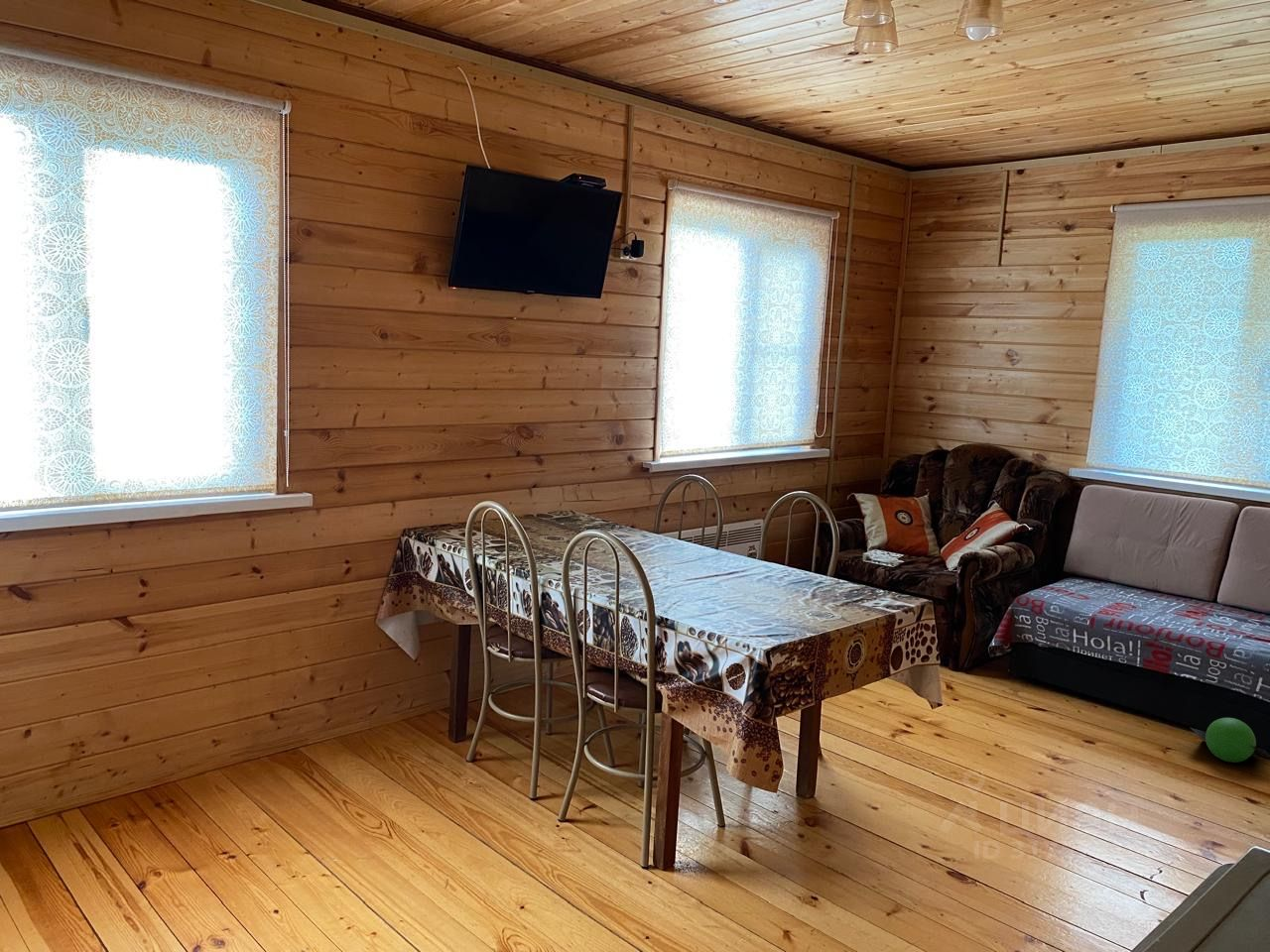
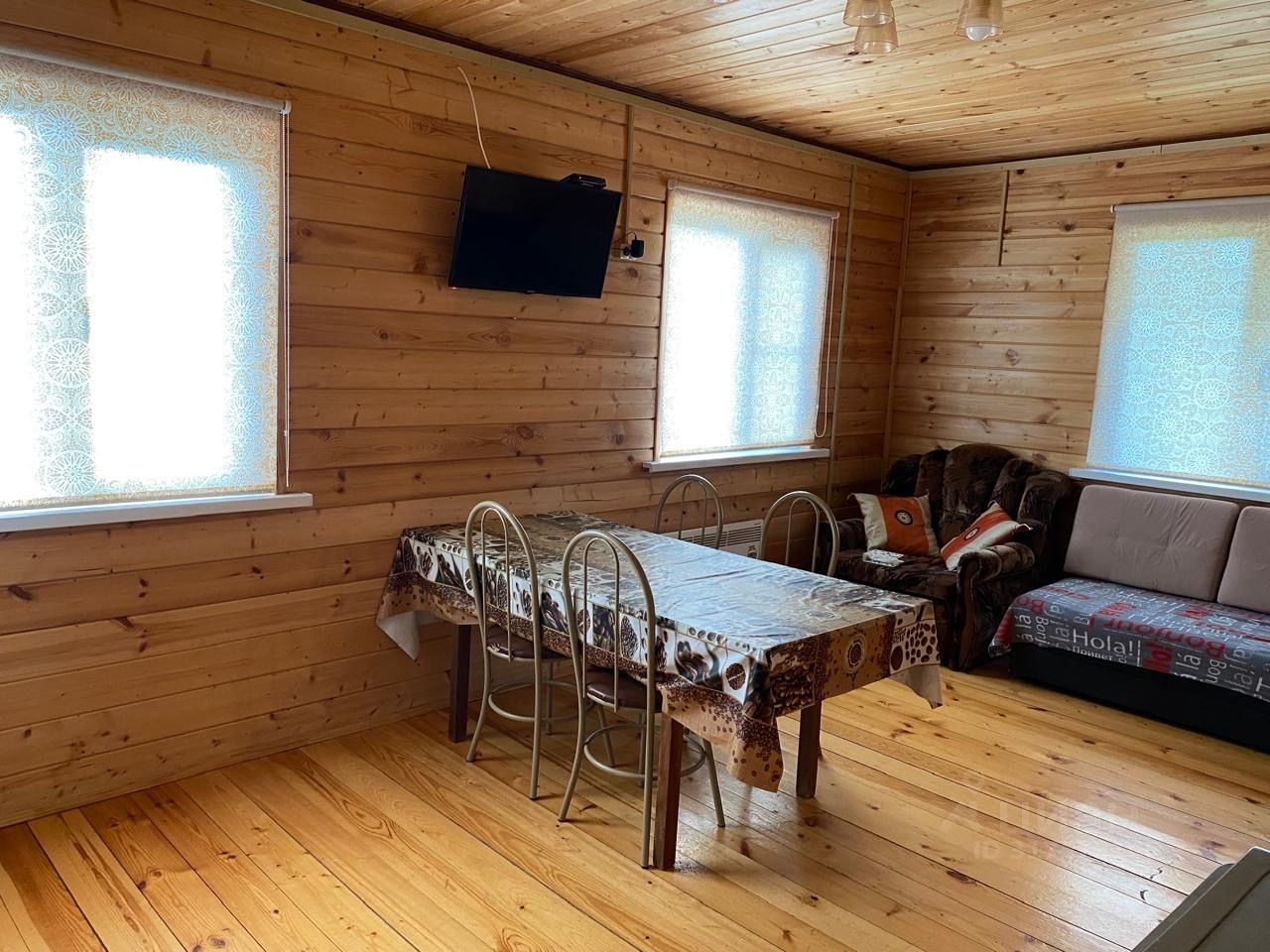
- ball (1231, 737)
